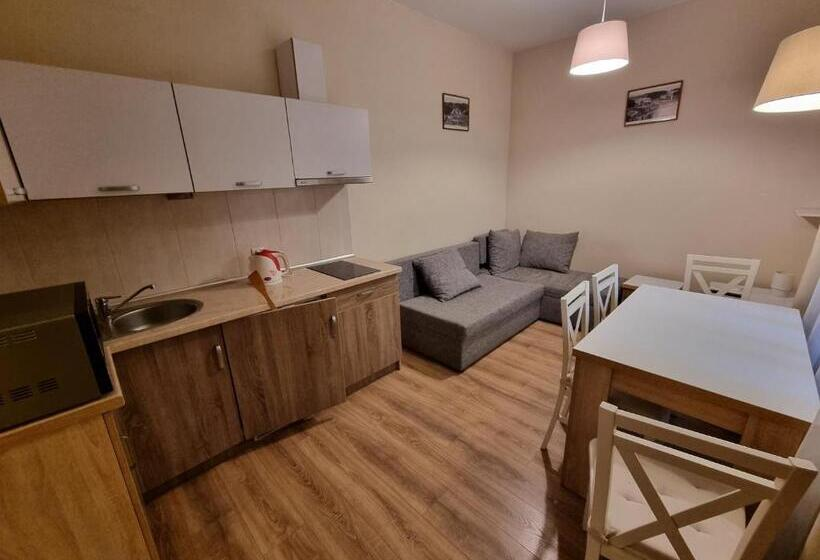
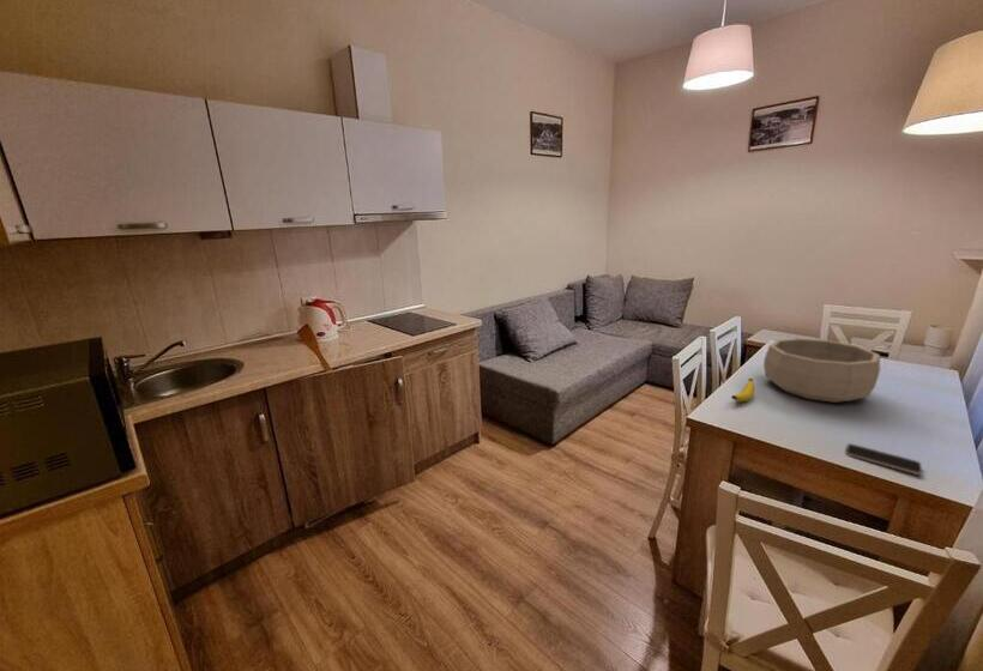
+ decorative bowl (818, 369)
+ smartphone (881, 458)
+ banana (746, 392)
